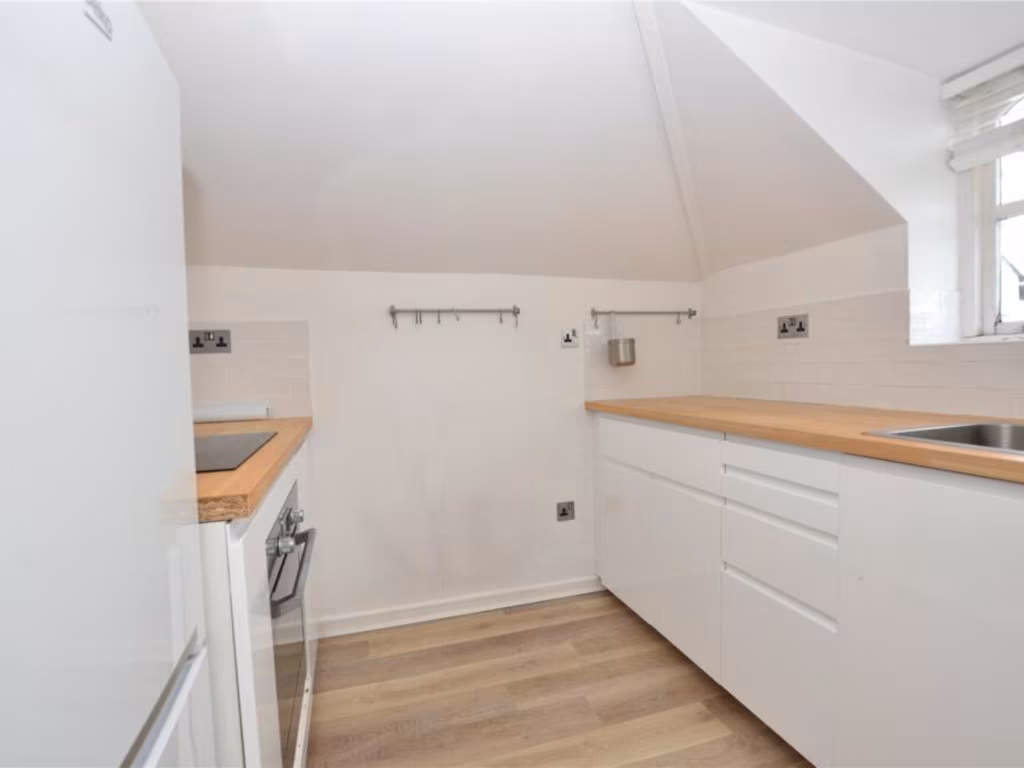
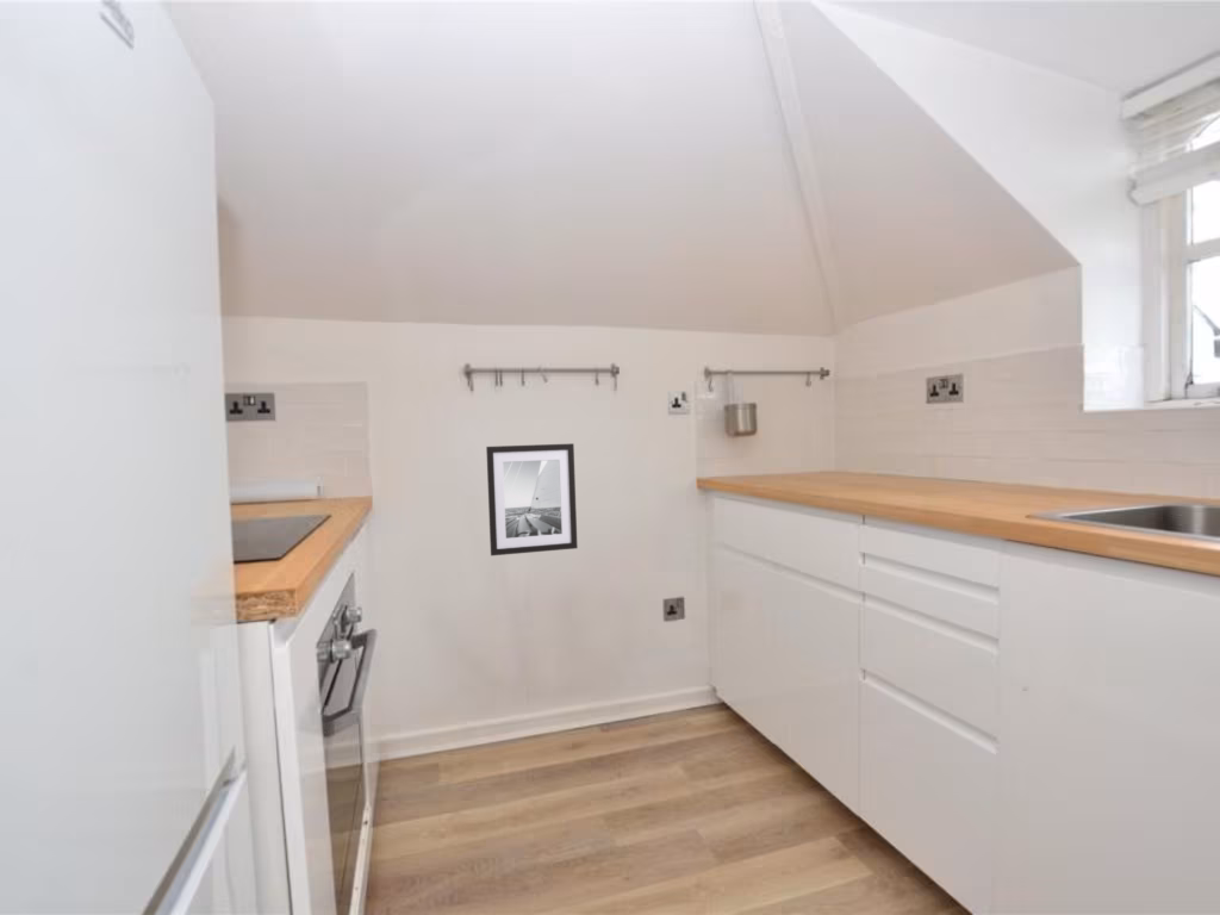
+ wall art (533, 498)
